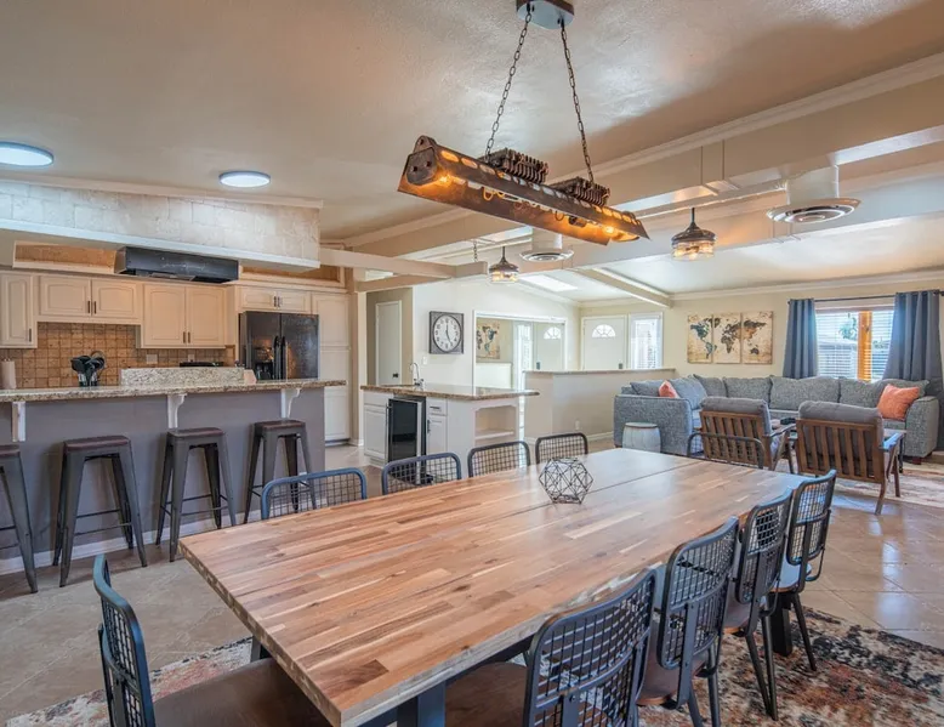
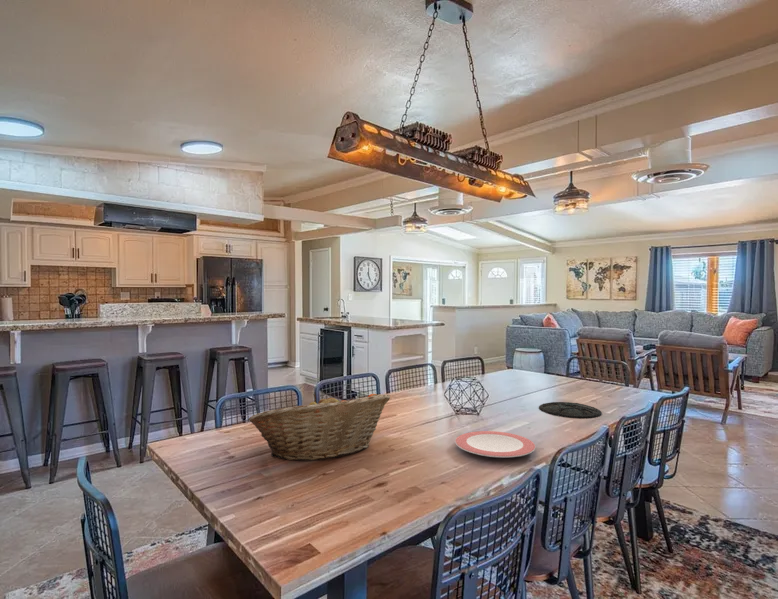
+ plate (569, 406)
+ fruit basket (322, 419)
+ plate (494, 444)
